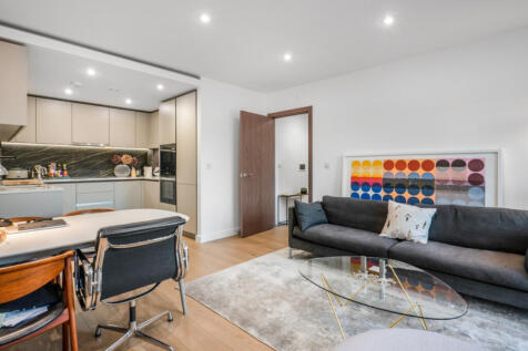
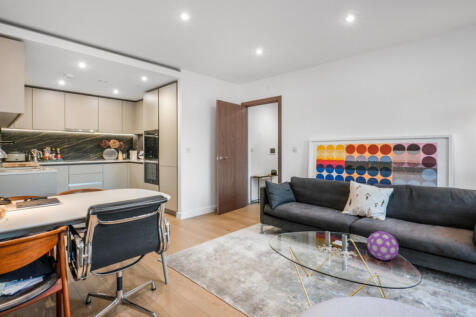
+ decorative ball (382, 245)
